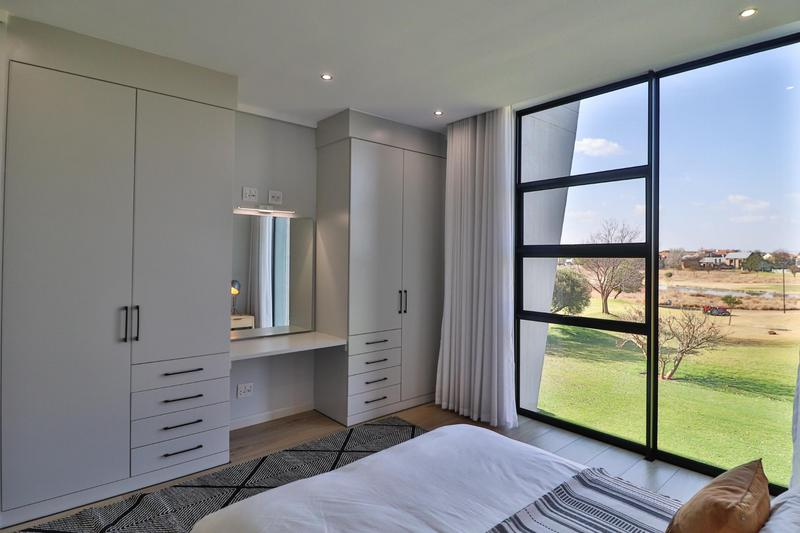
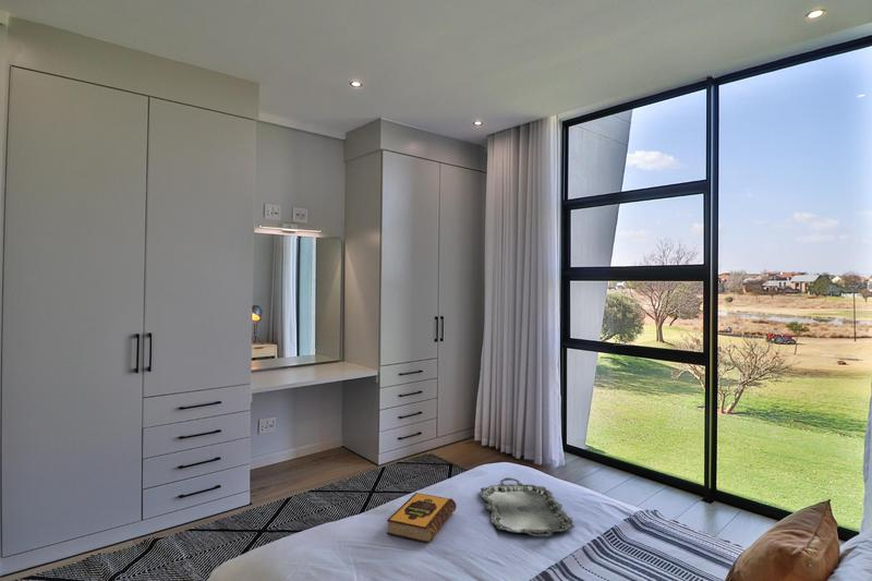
+ hardback book (423, 516)
+ serving tray (523, 506)
